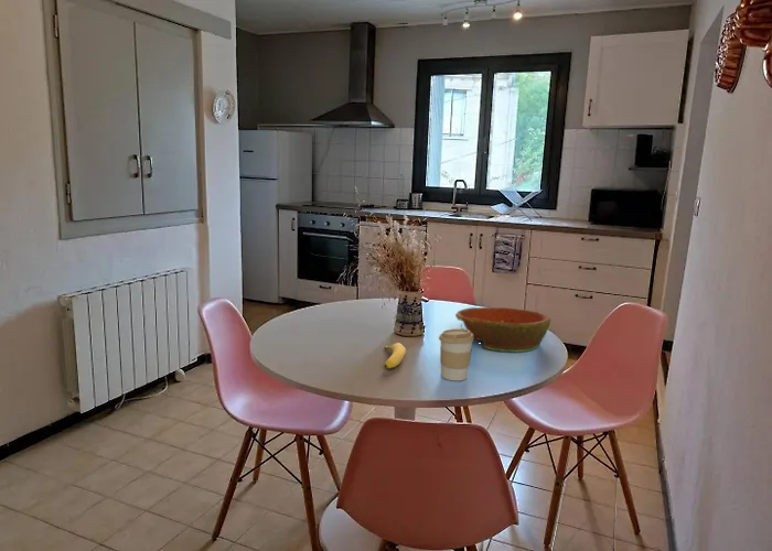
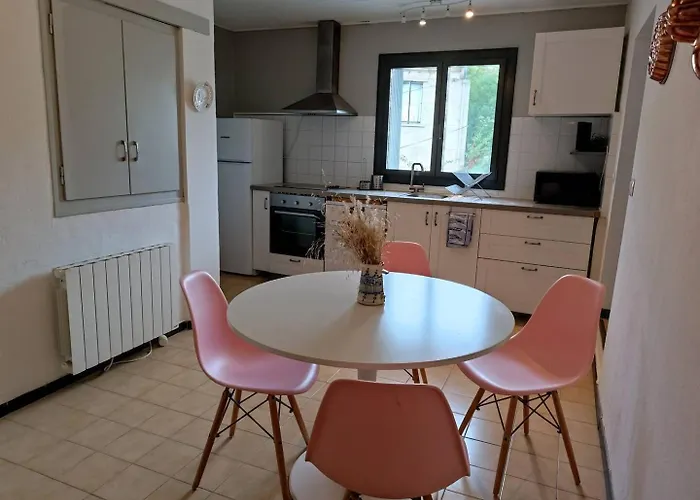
- banana (393, 353)
- bowl (501, 324)
- coffee cup (454, 353)
